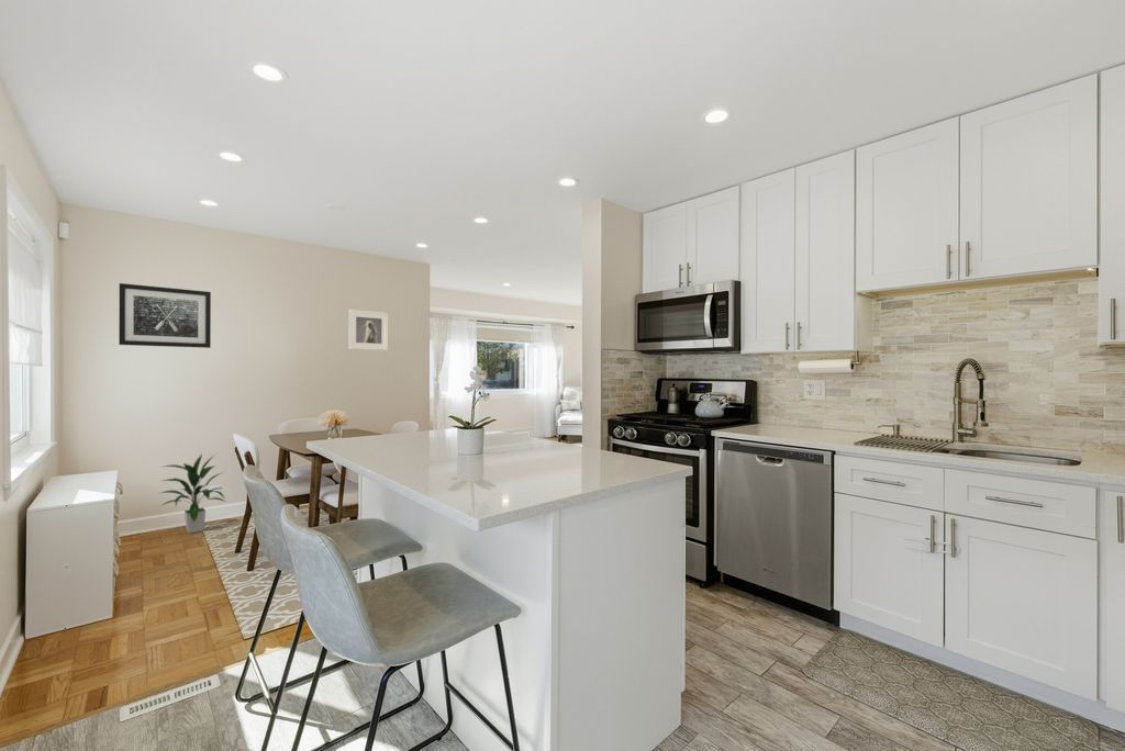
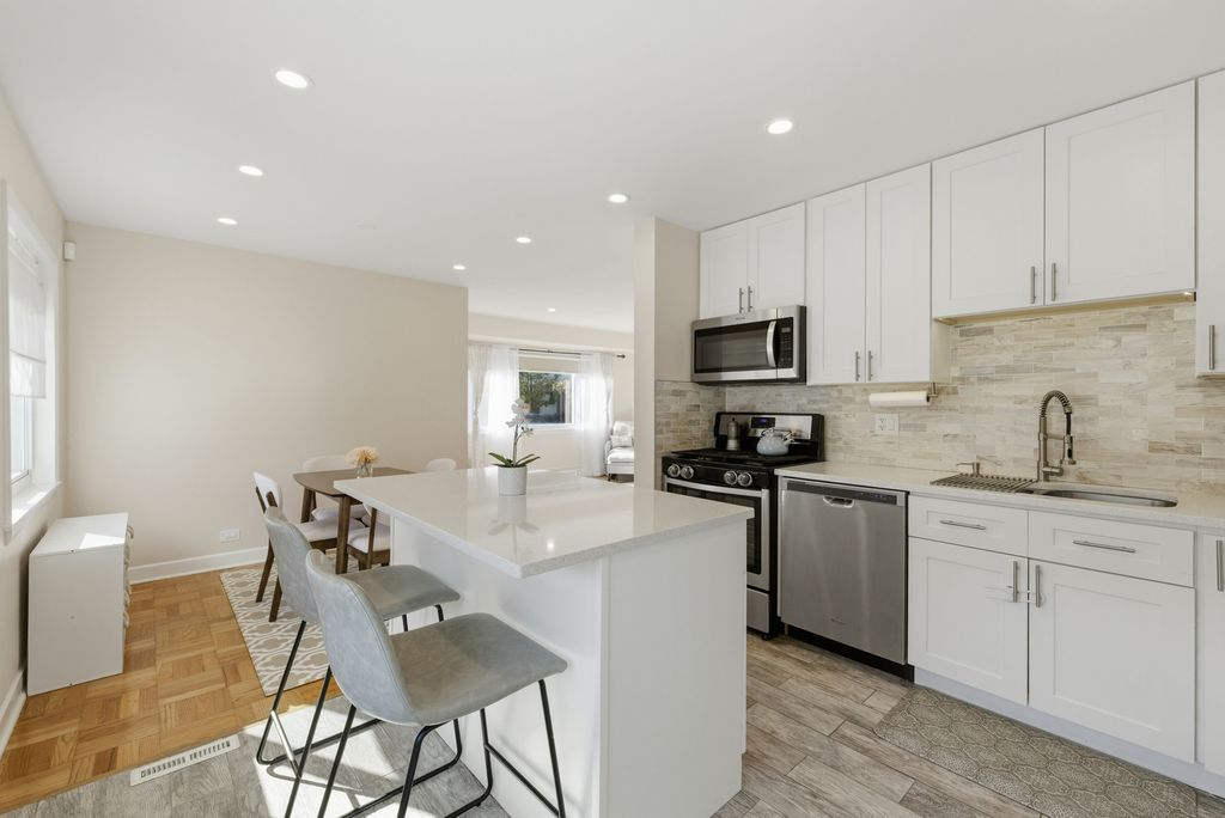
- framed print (368, 329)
- wall art (166, 316)
- indoor plant (193, 493)
